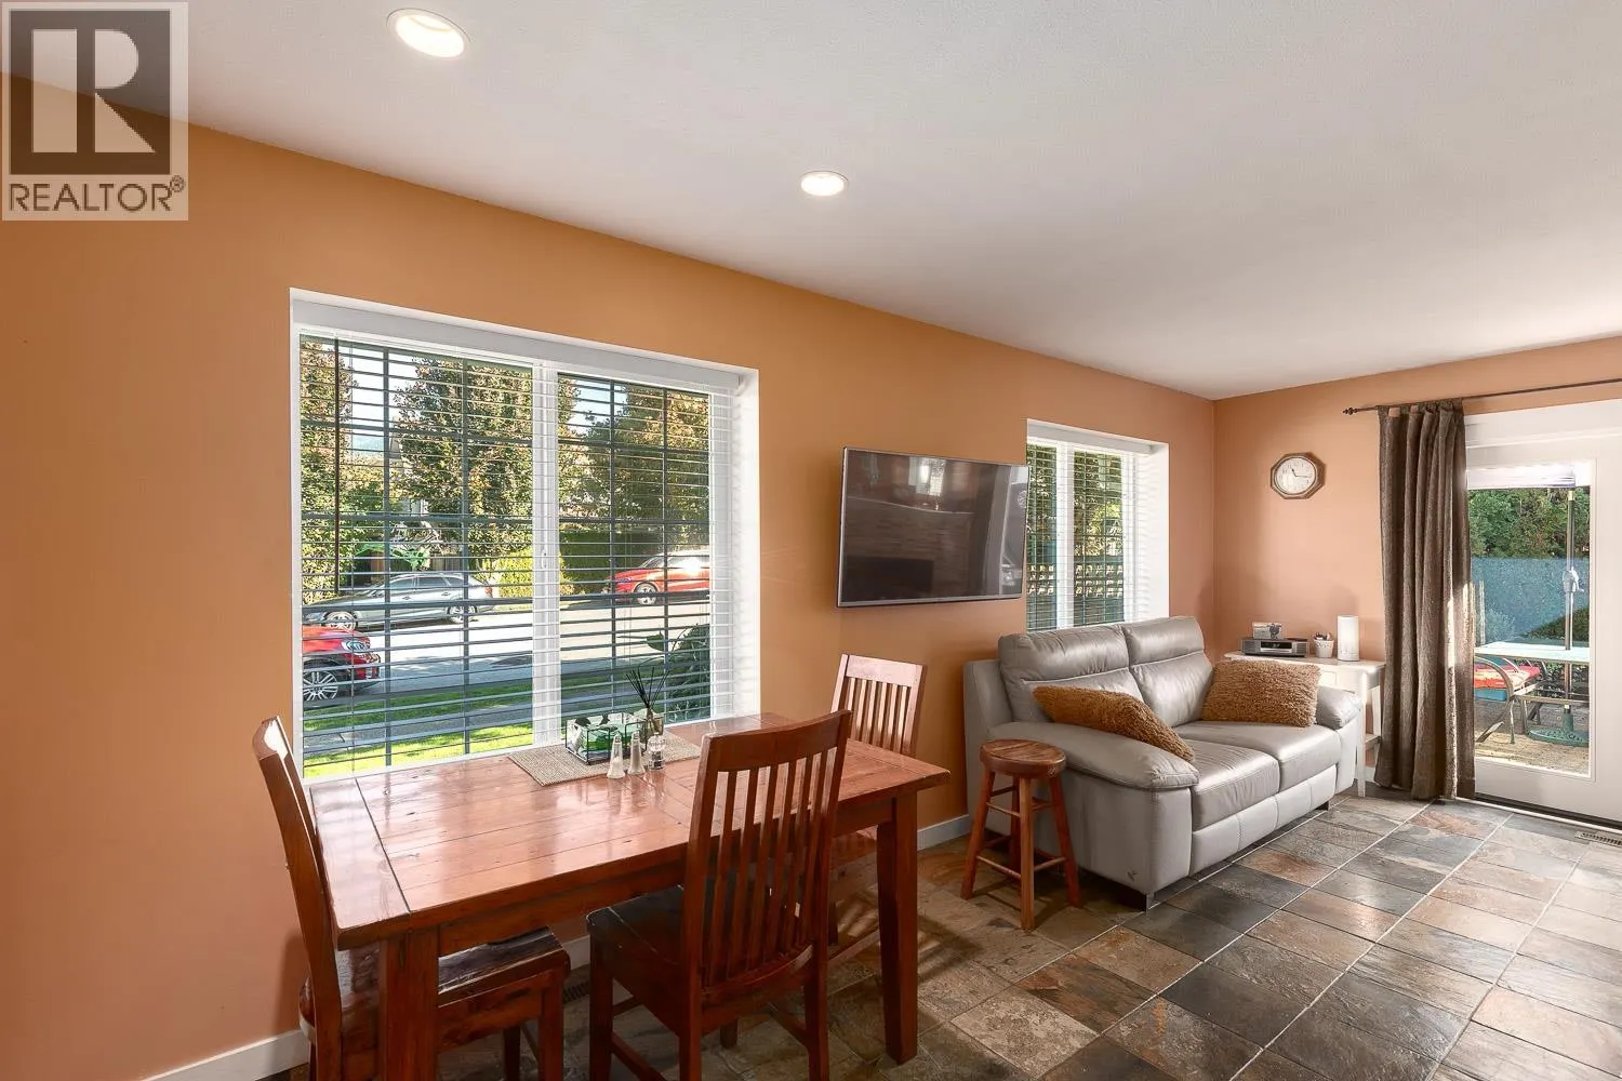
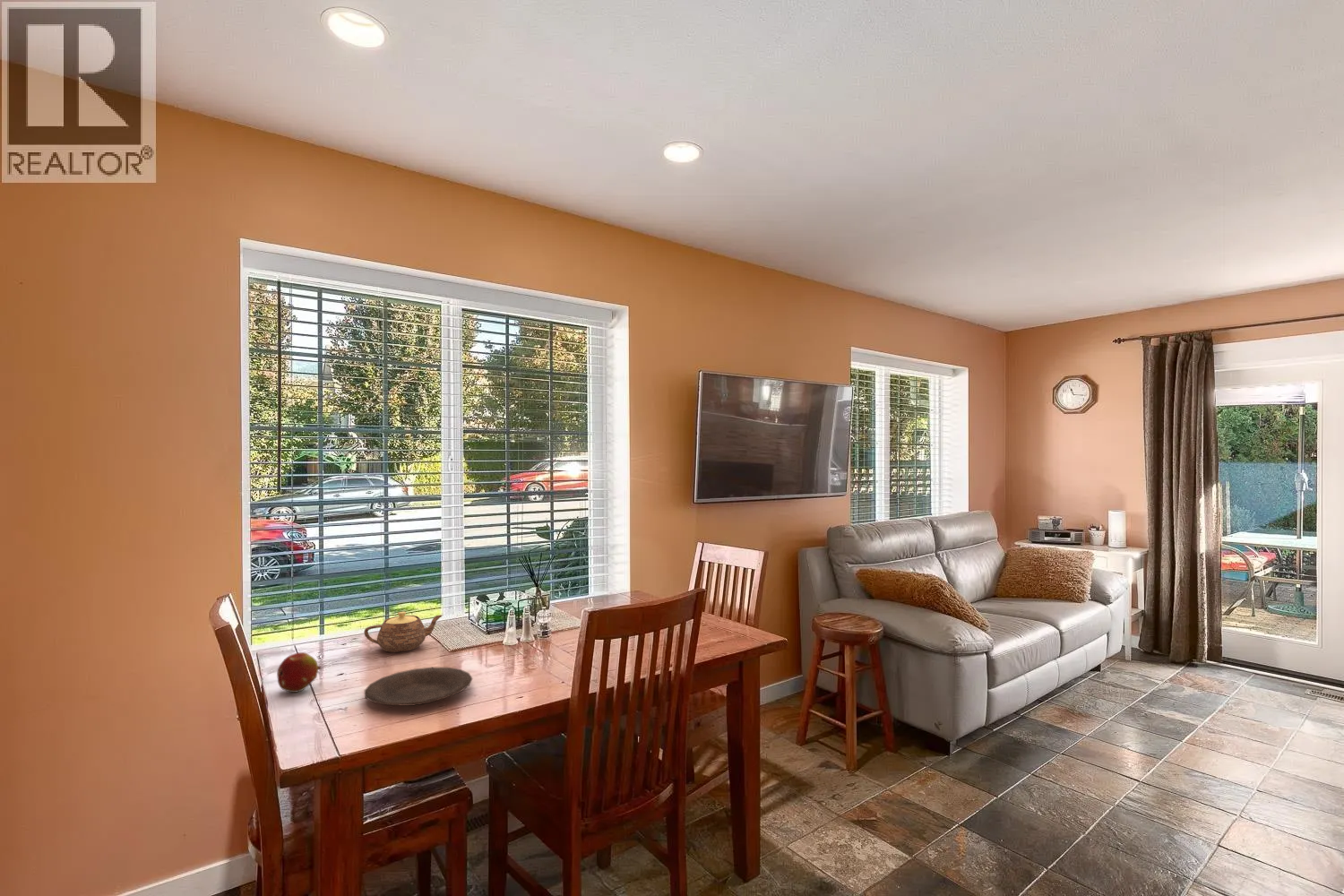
+ fruit (300, 671)
+ plate (419, 688)
+ teapot (404, 629)
